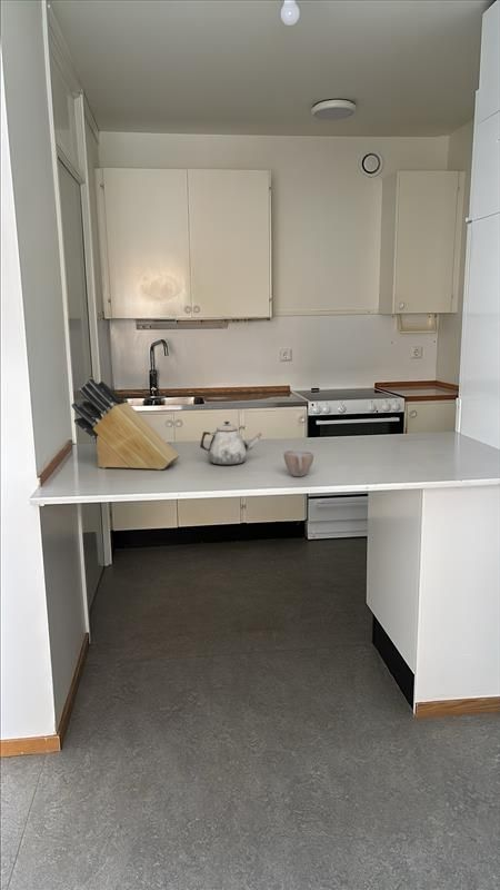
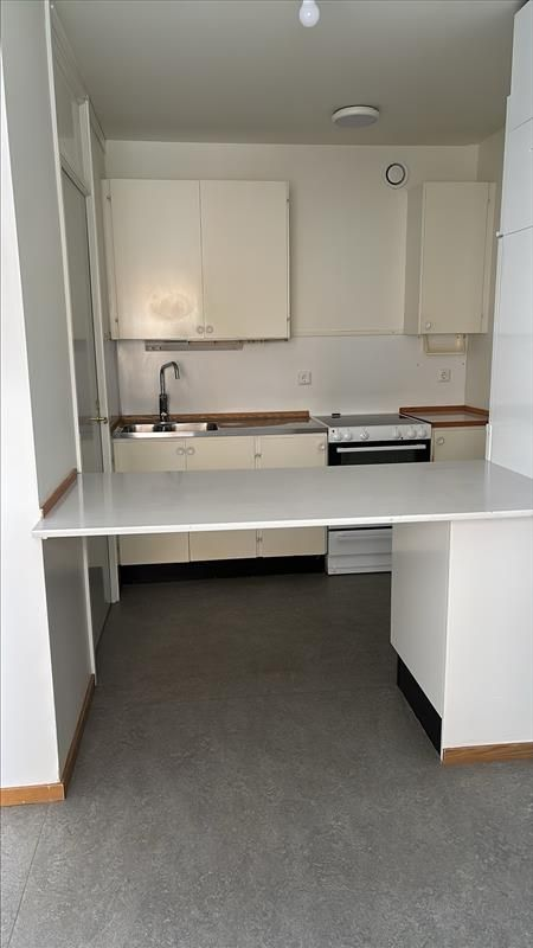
- knife block (124, 422)
- cup (299, 464)
- teapot (231, 442)
